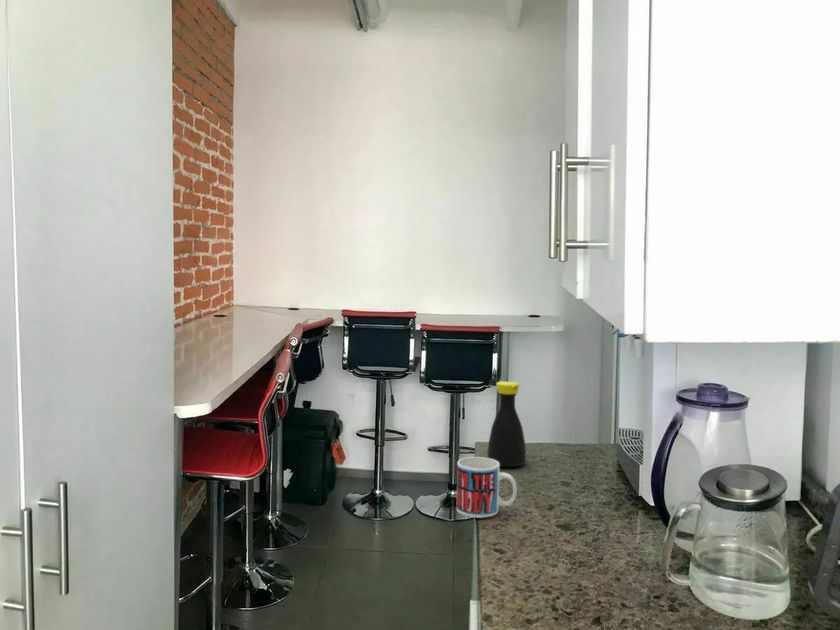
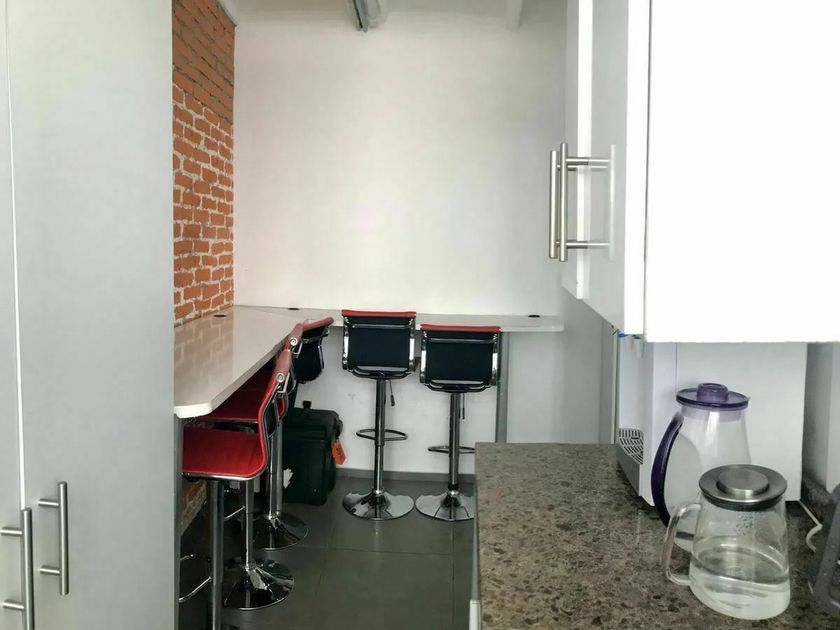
- bottle (507, 422)
- mug (485, 486)
